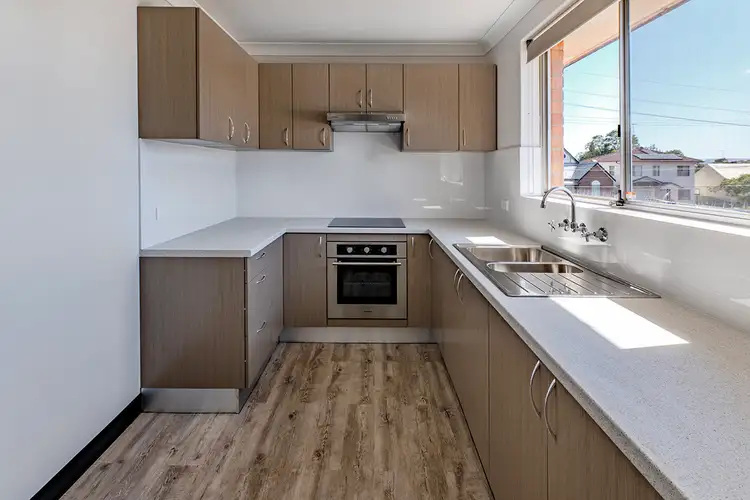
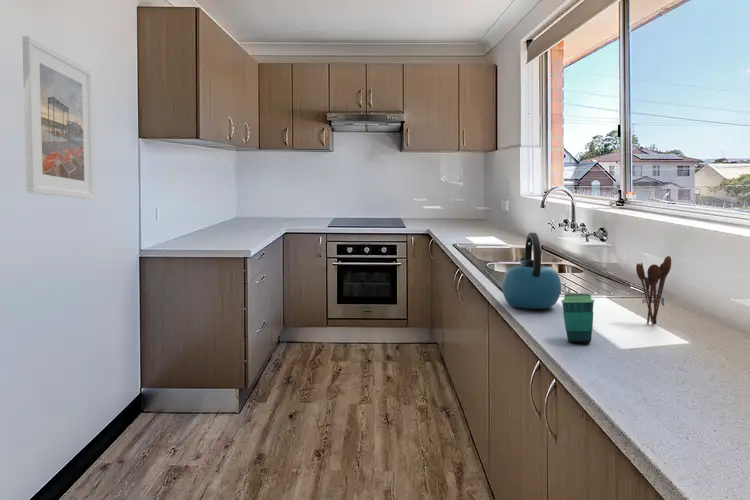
+ cup (577, 317)
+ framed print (62, 126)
+ kettle (530, 269)
+ utensil holder (654, 290)
